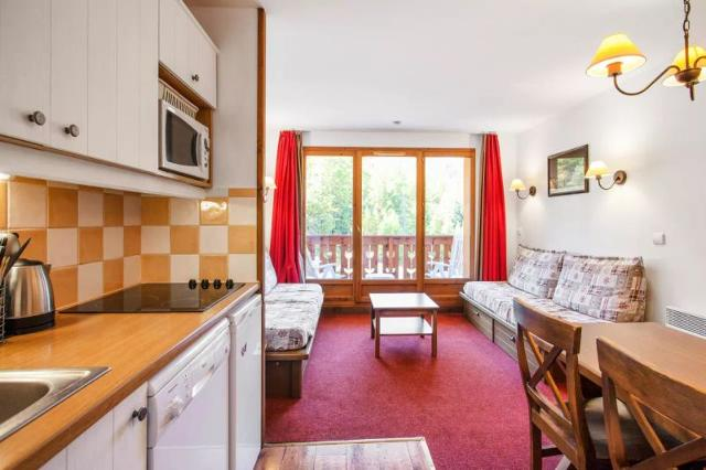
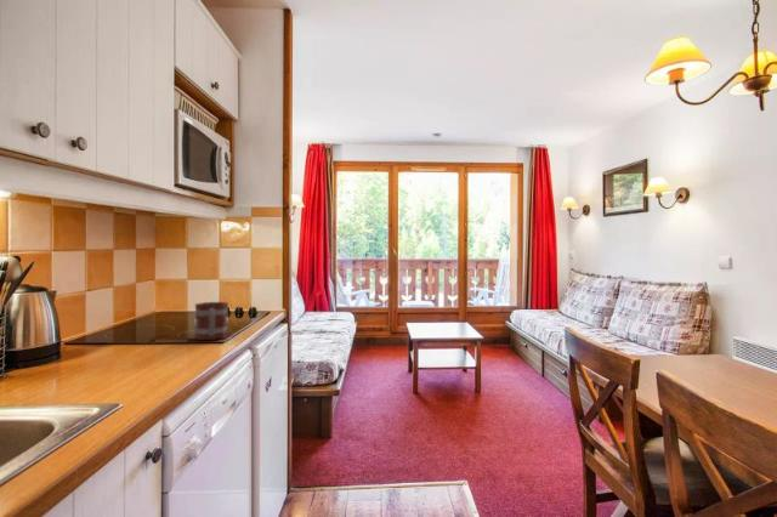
+ mug (211, 320)
